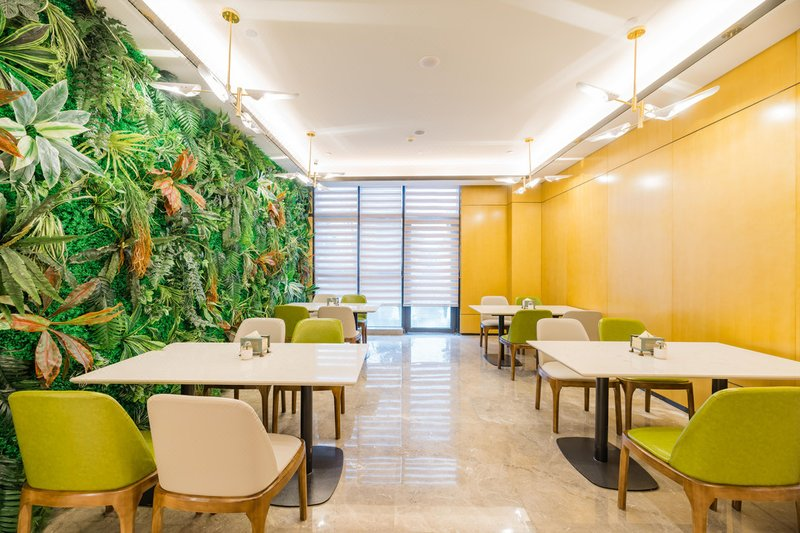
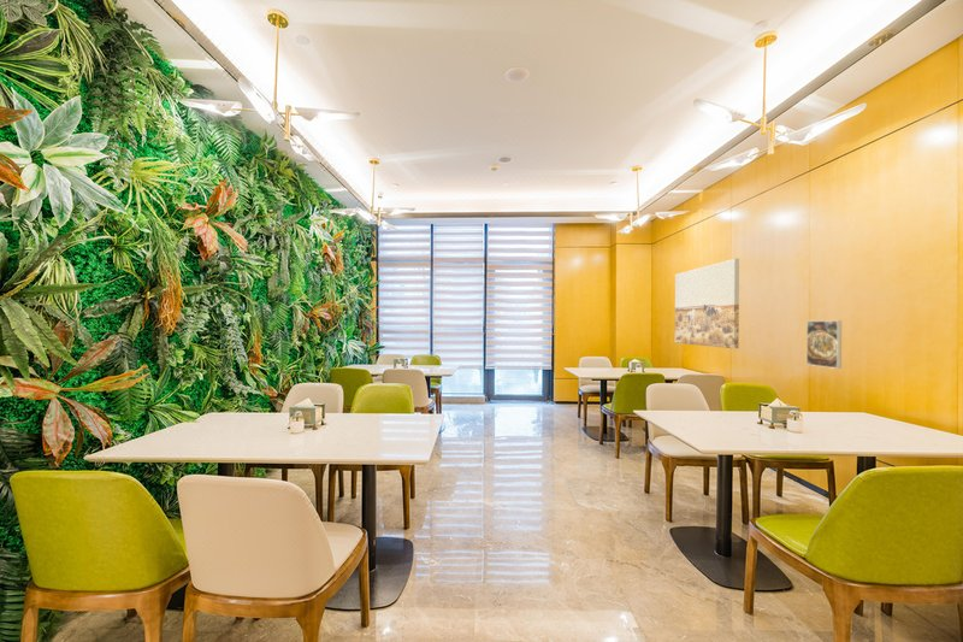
+ wall art (702, 306)
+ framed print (822, 343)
